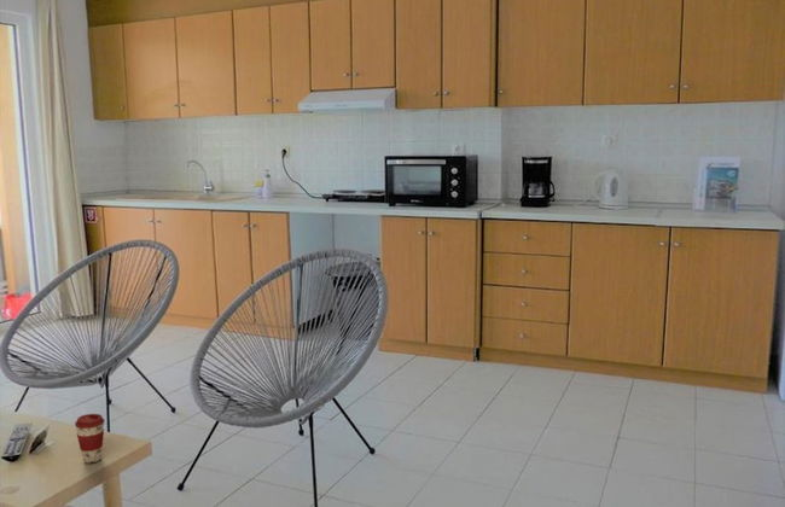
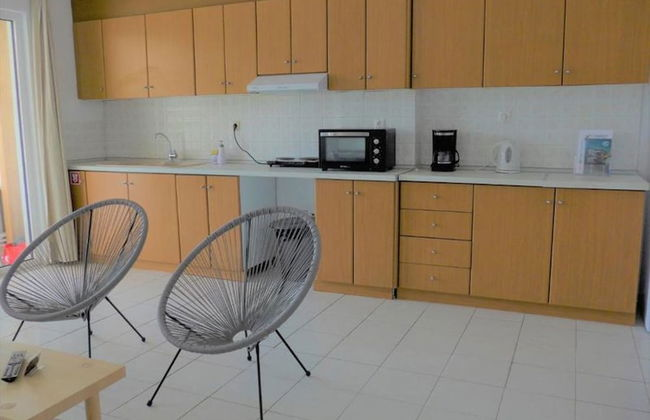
- coffee cup (91, 438)
